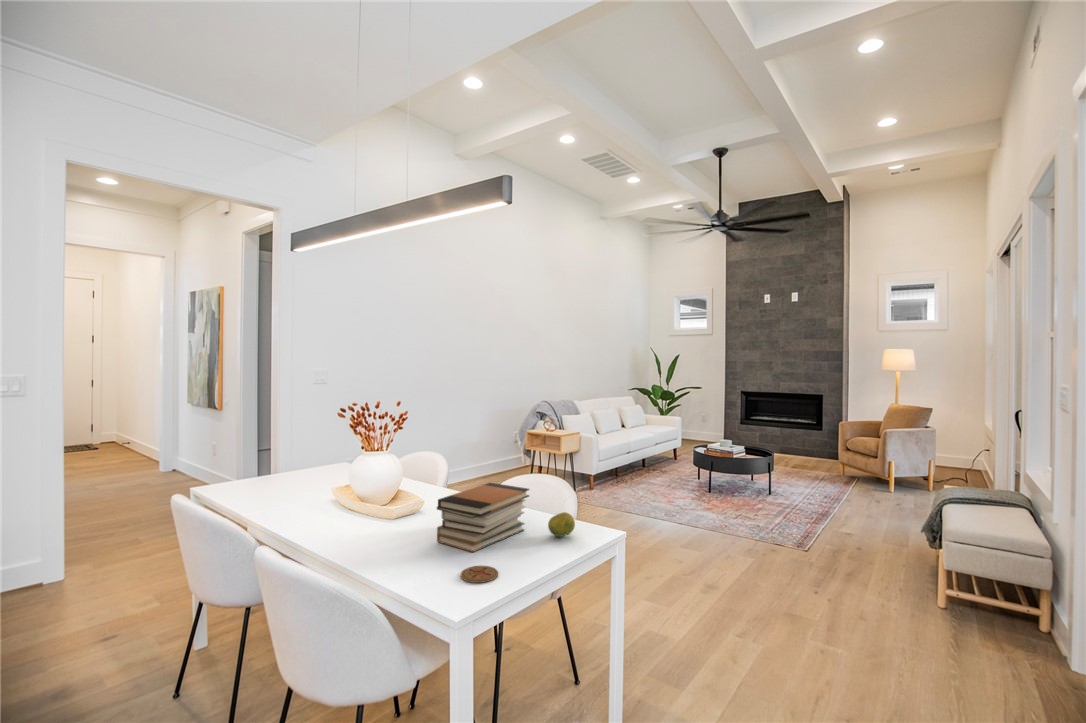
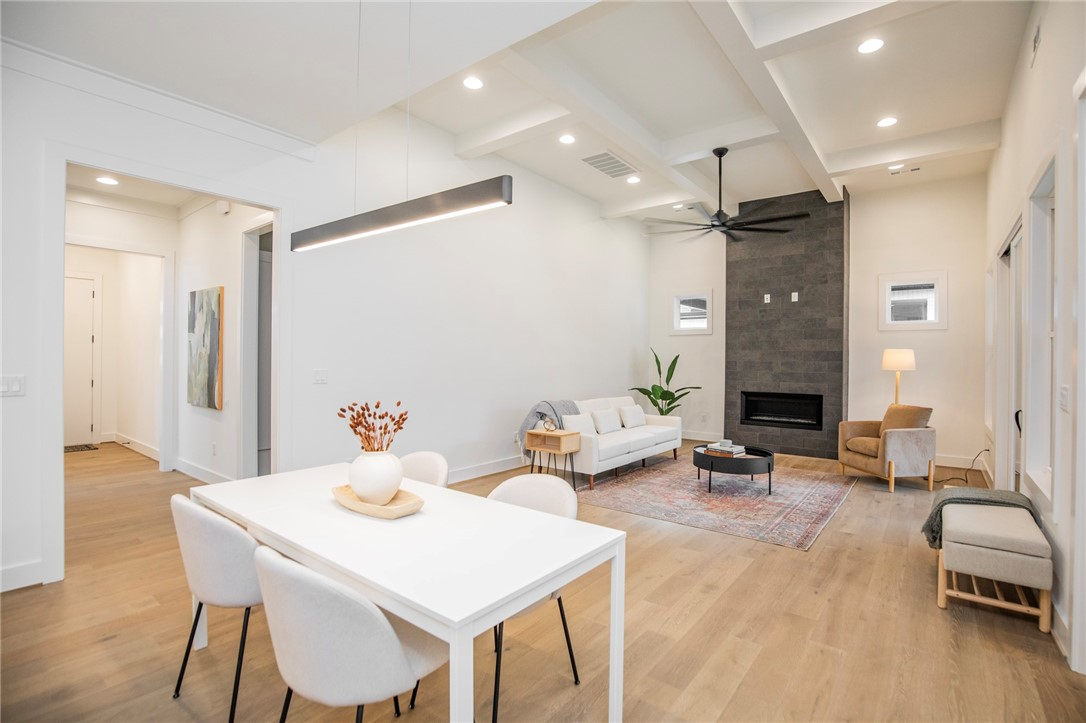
- fruit (561, 524)
- coaster (479, 573)
- book stack (484, 514)
